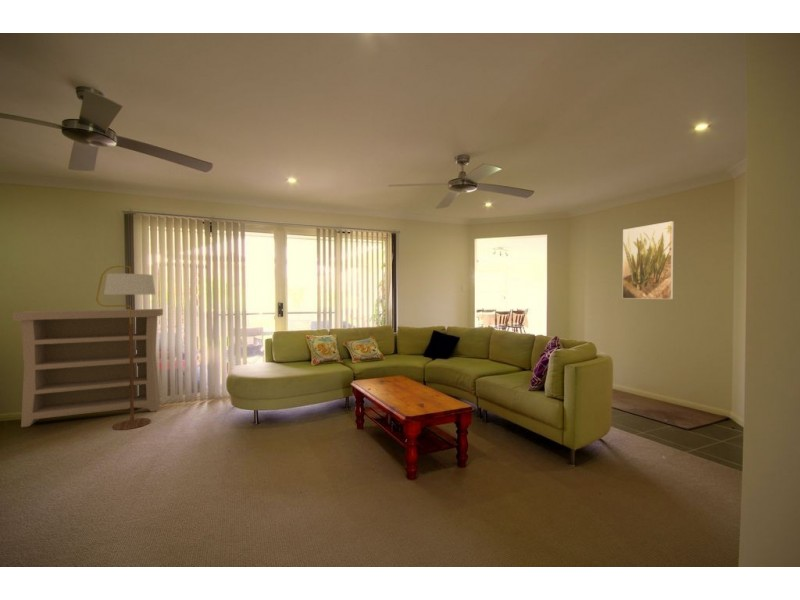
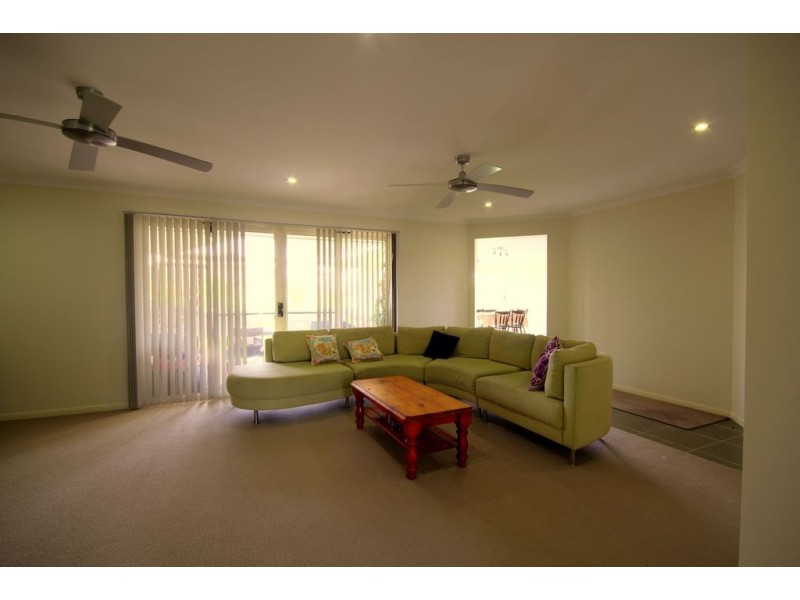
- floor lamp (129, 345)
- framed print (646, 262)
- bookshelf (96, 362)
